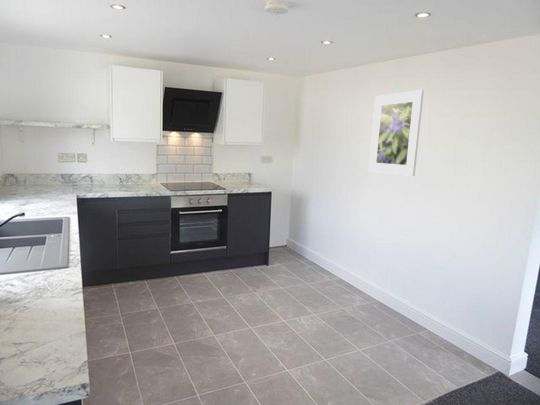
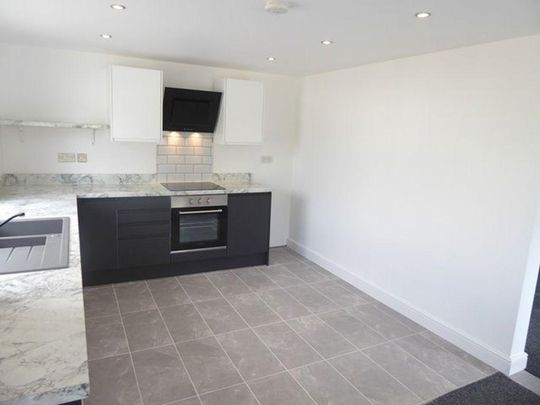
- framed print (393, 134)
